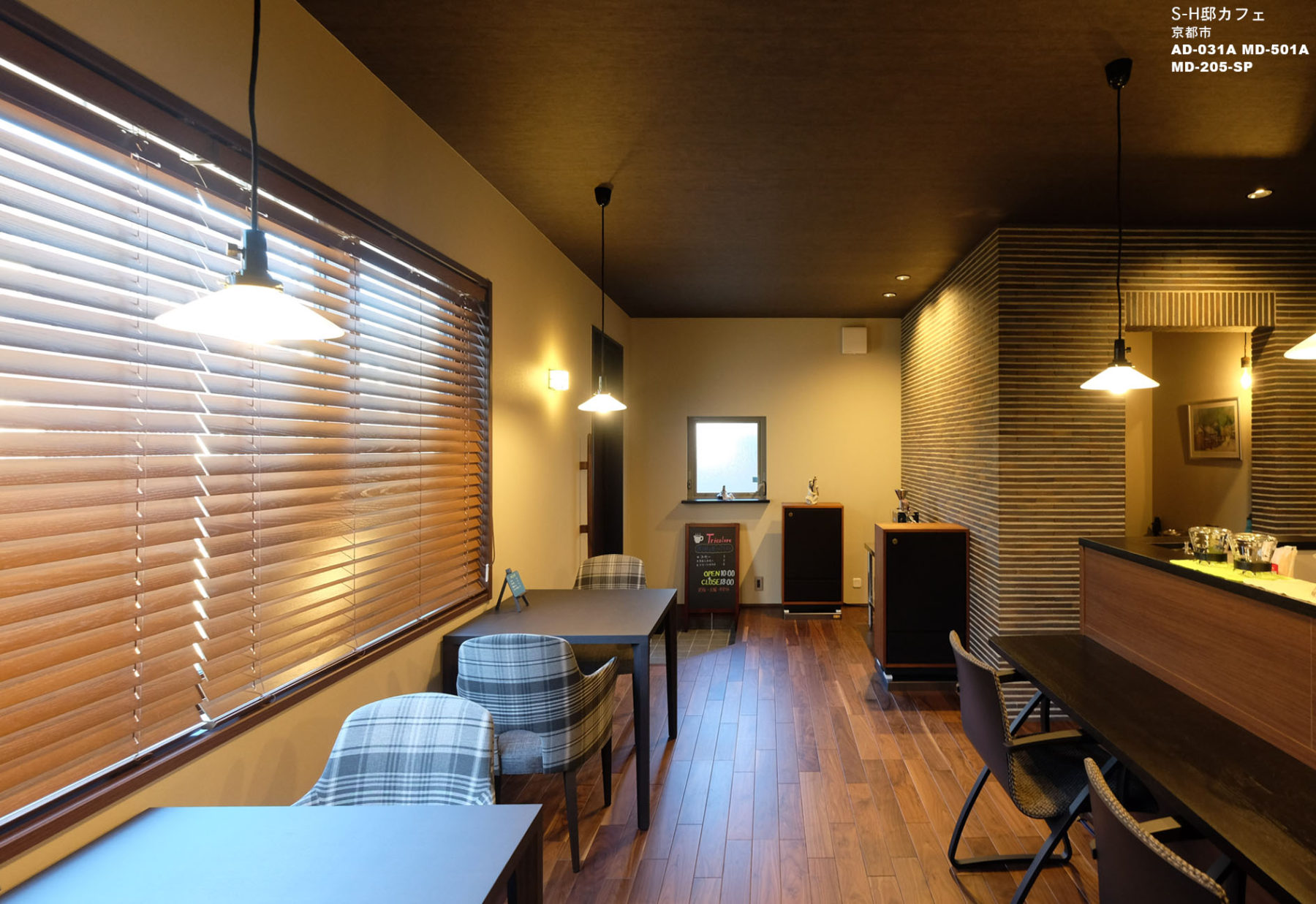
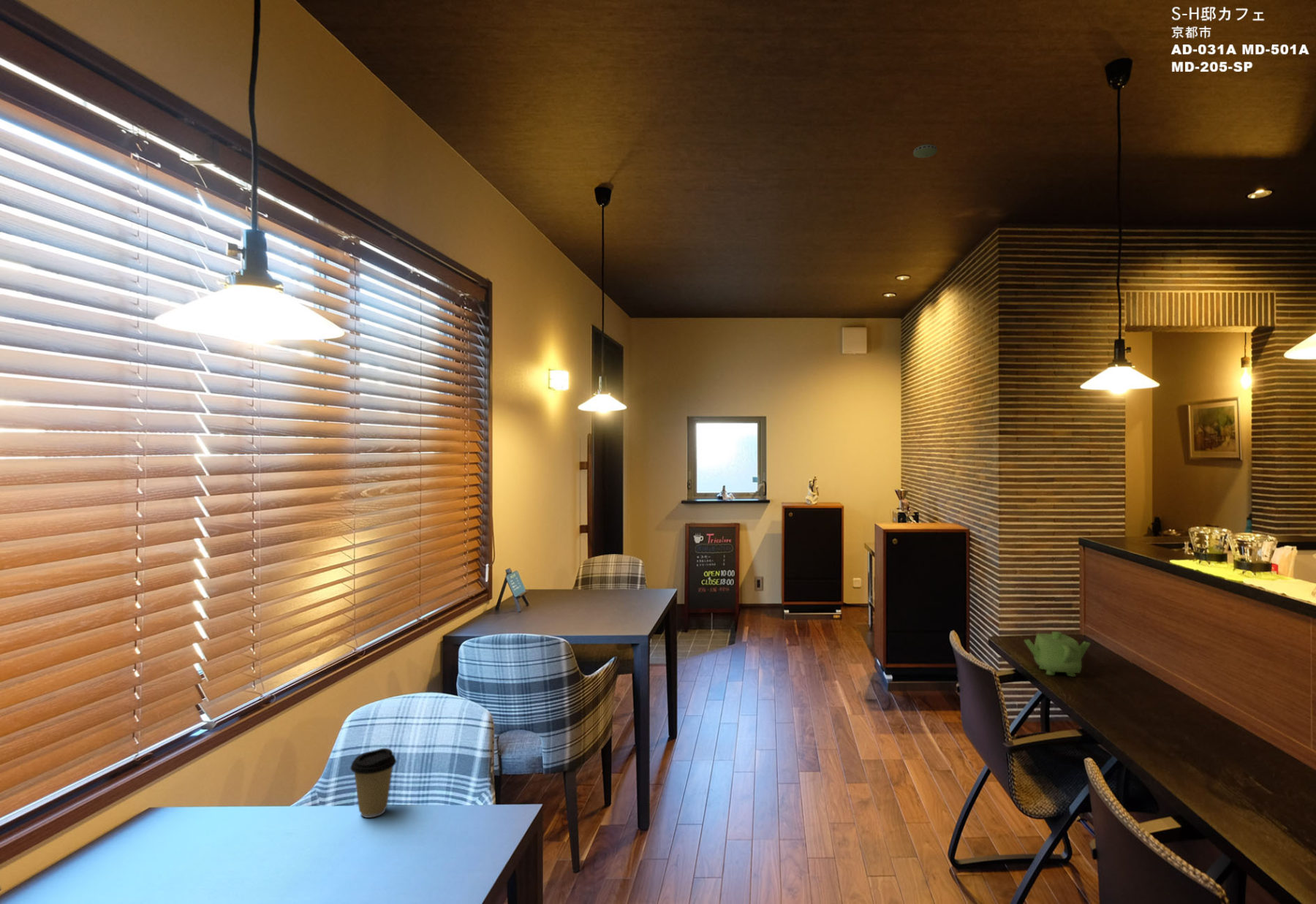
+ teapot (1056, 652)
+ coffee cup (373, 783)
+ smoke detector (925, 151)
